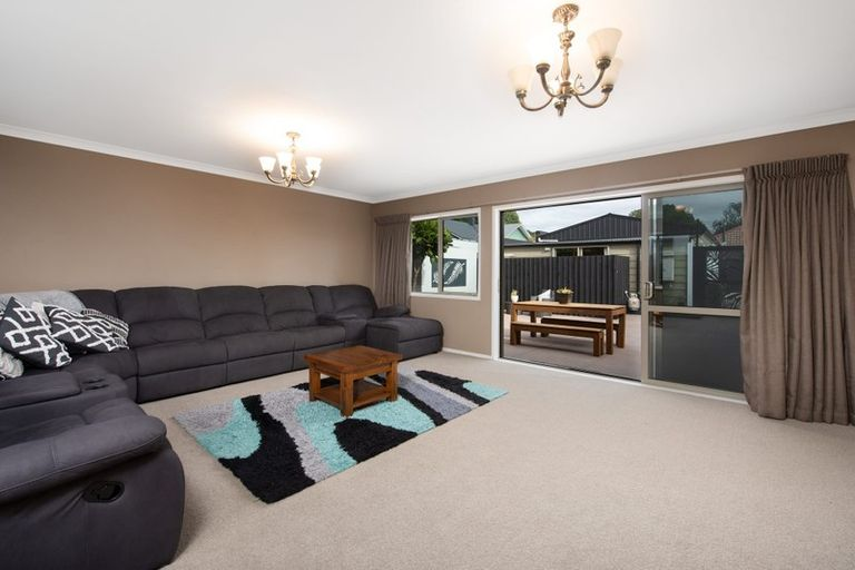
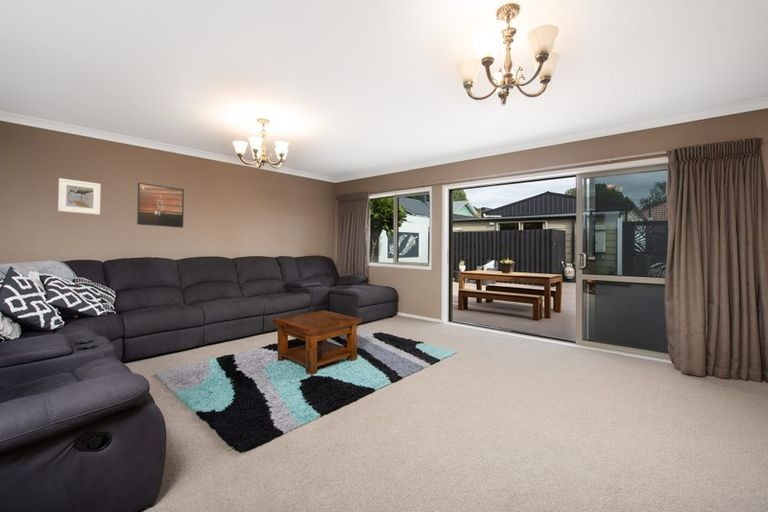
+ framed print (80, 197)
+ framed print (161, 206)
